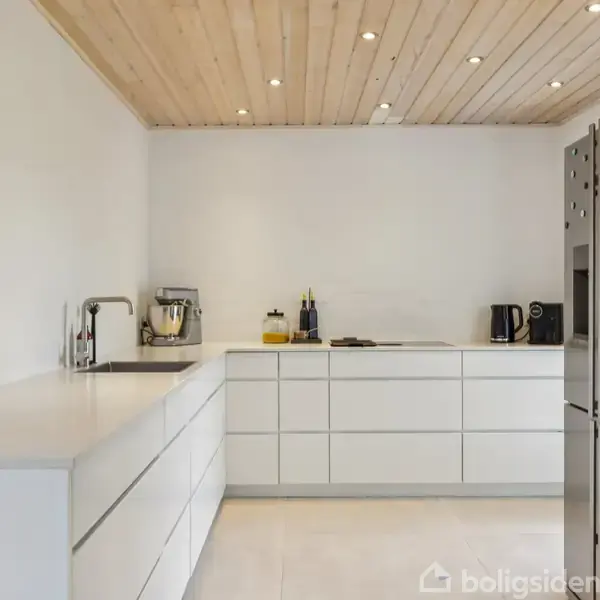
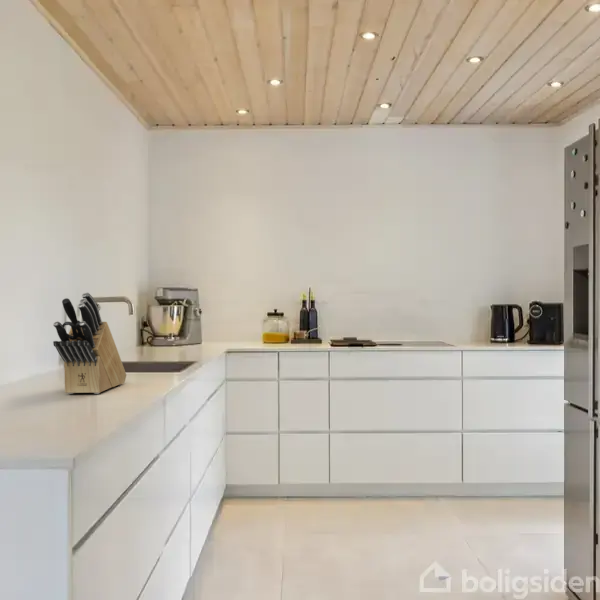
+ knife block (91, 341)
